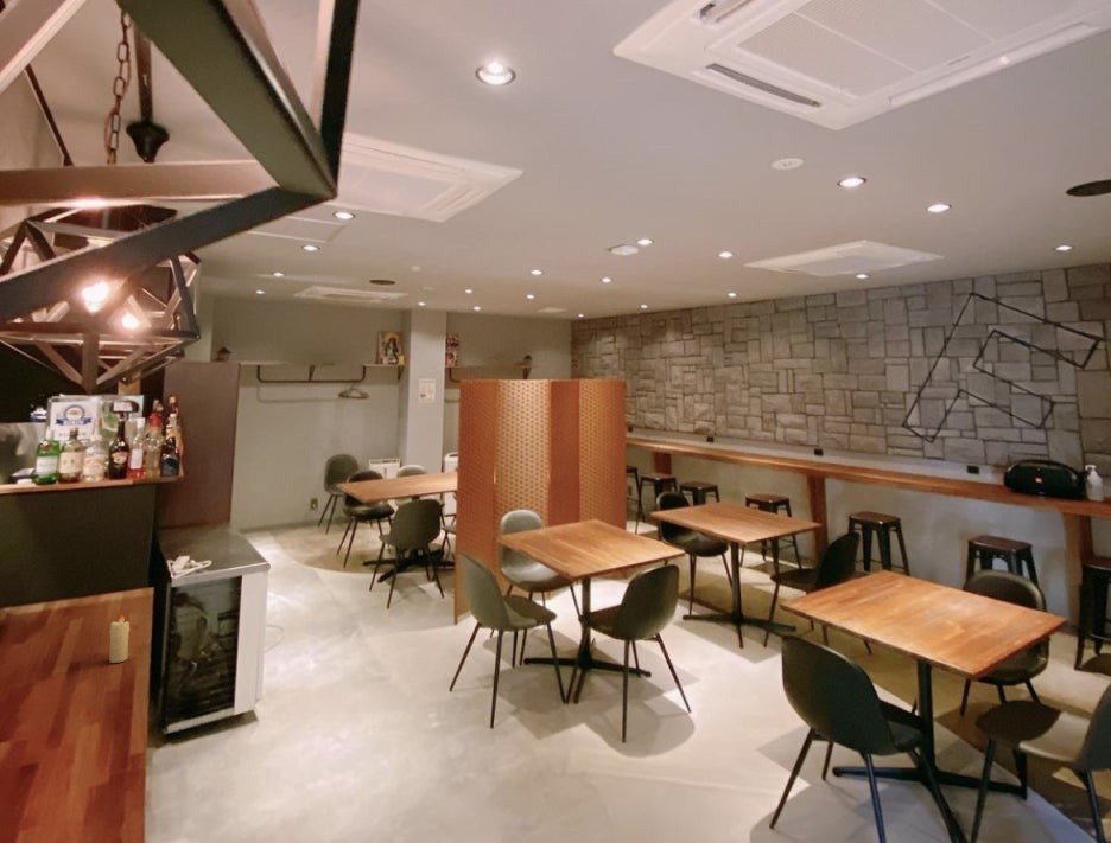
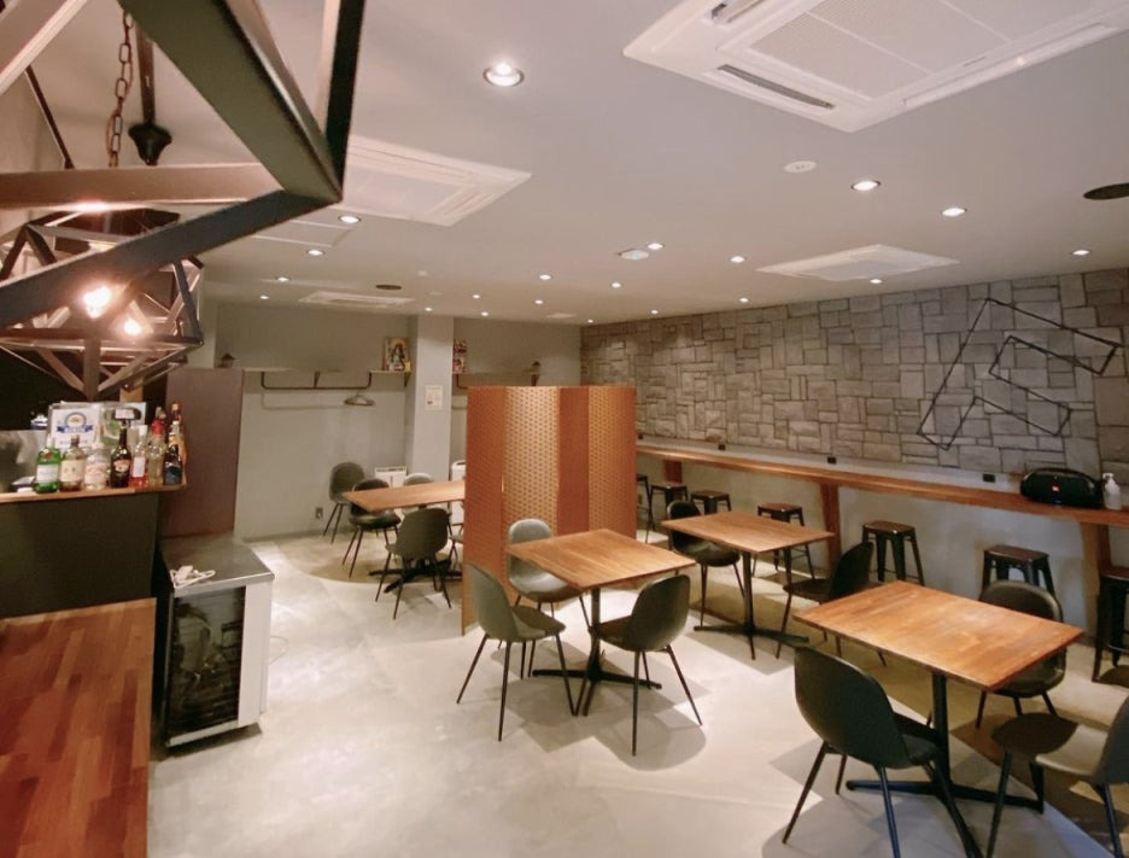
- candle (119, 637)
